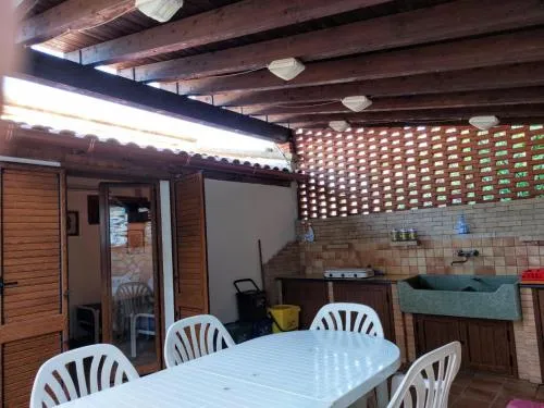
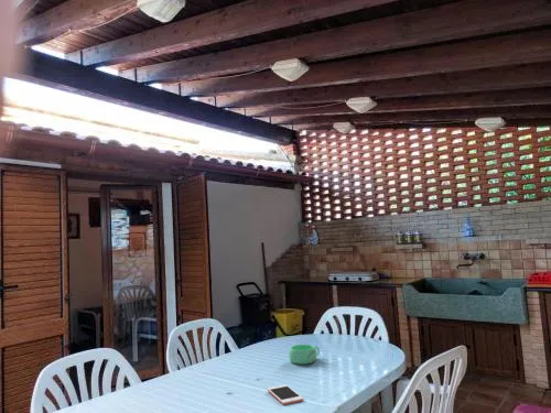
+ cell phone (284, 393)
+ mug (305, 354)
